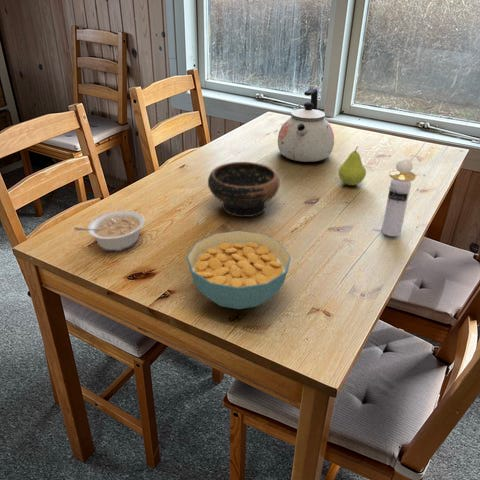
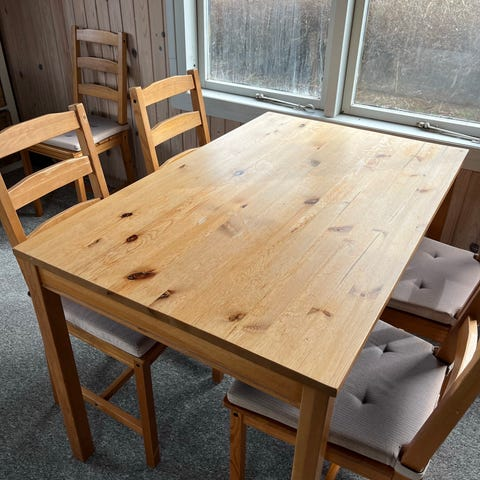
- bowl (243, 190)
- perfume bottle (397, 198)
- fruit (353, 165)
- legume (115, 231)
- cereal bowl (238, 277)
- kettle (307, 124)
